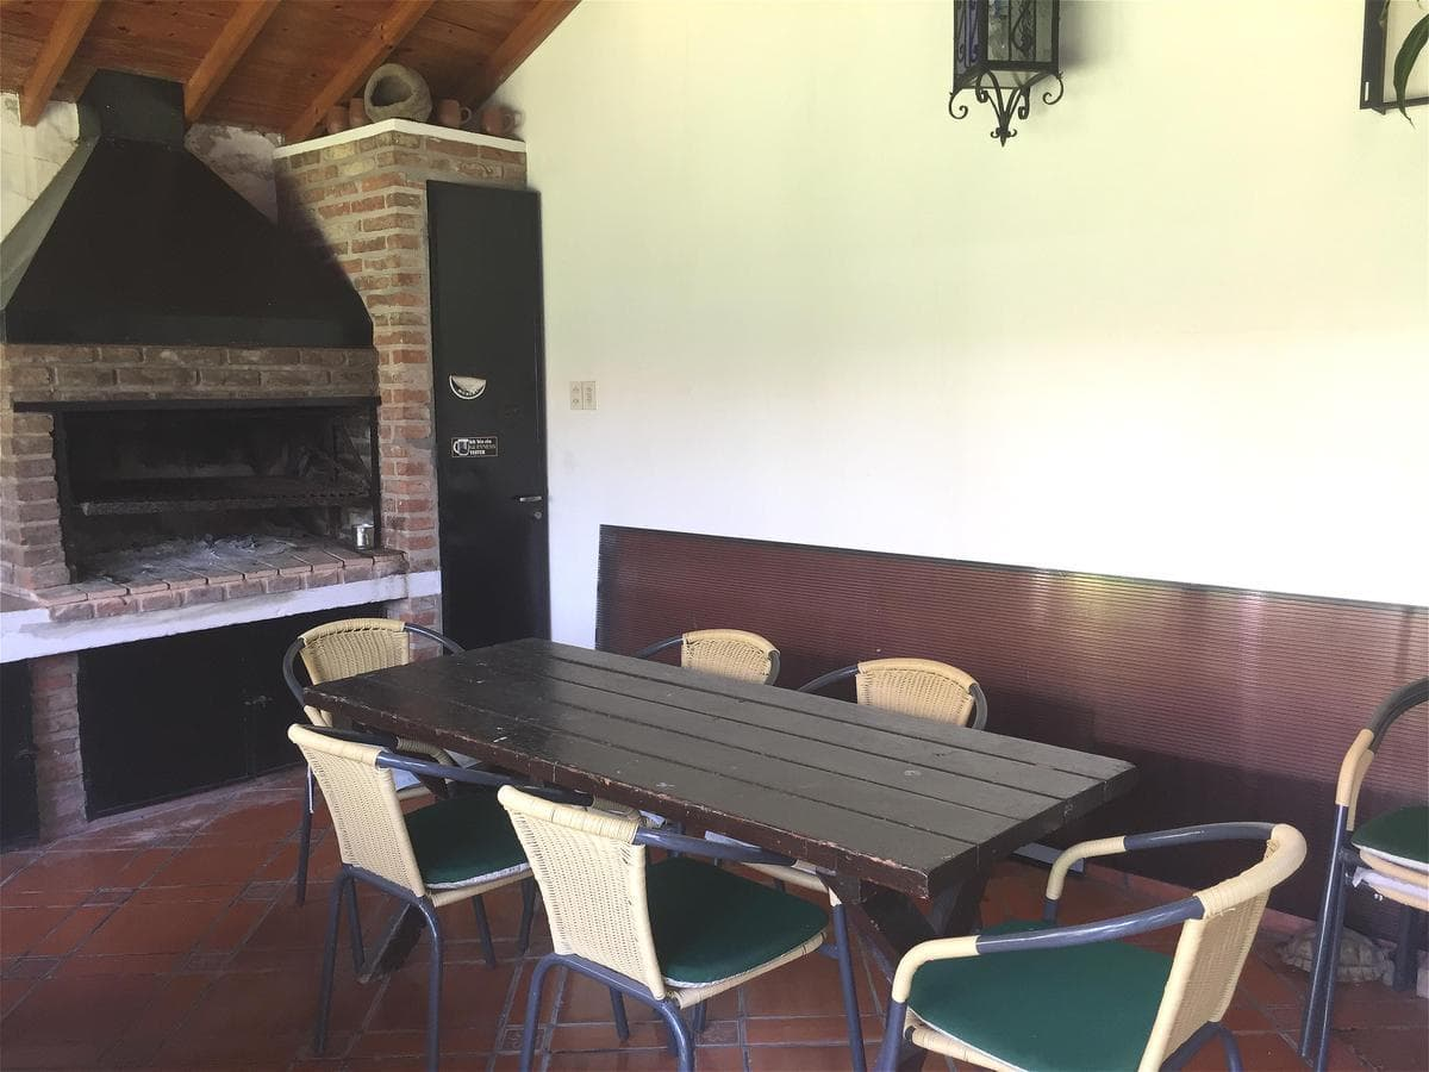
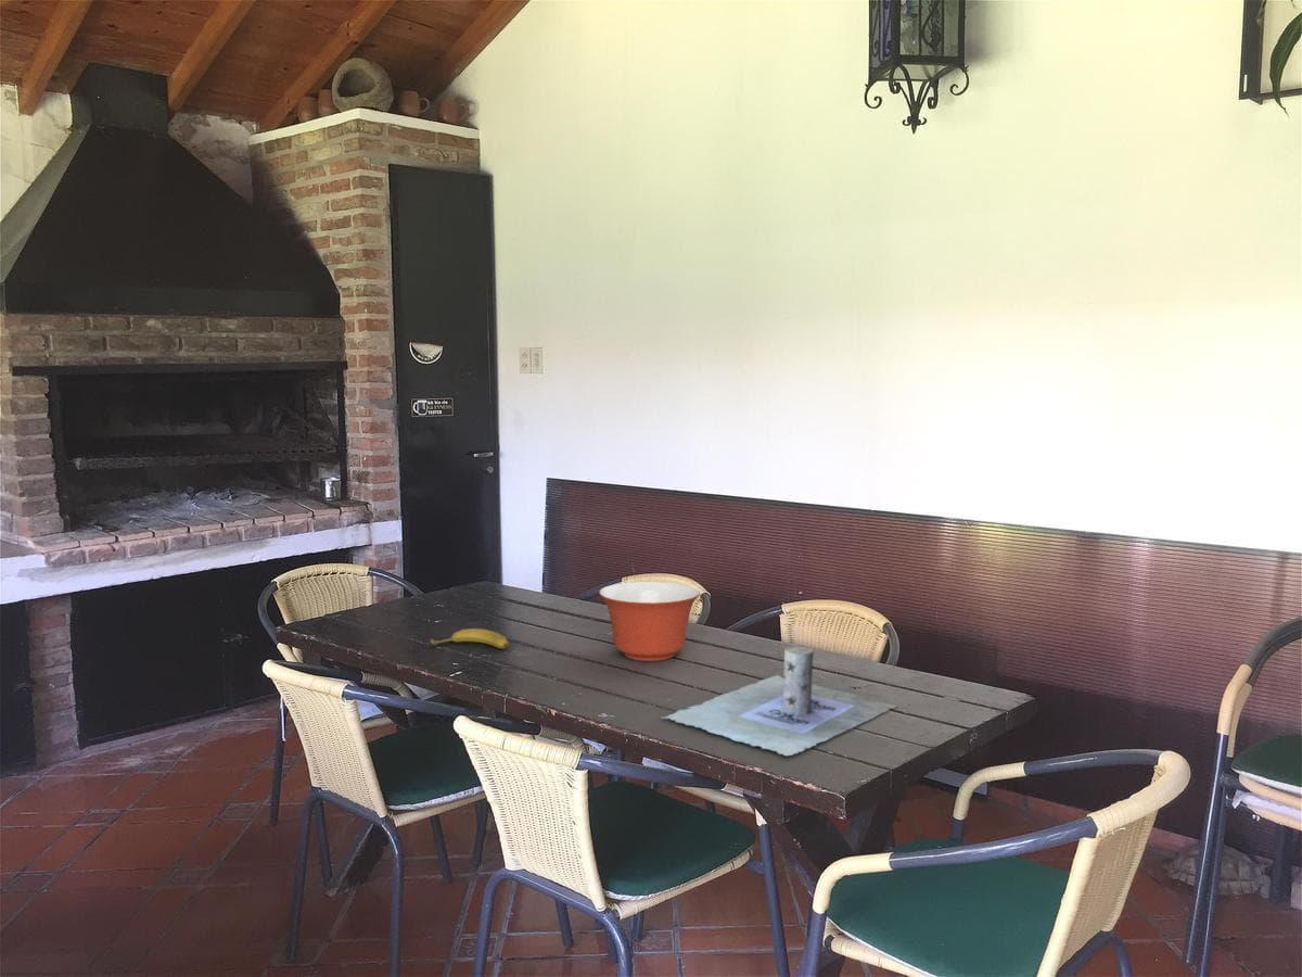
+ mixing bowl (649, 622)
+ fruit (473, 640)
+ napkin (782, 681)
